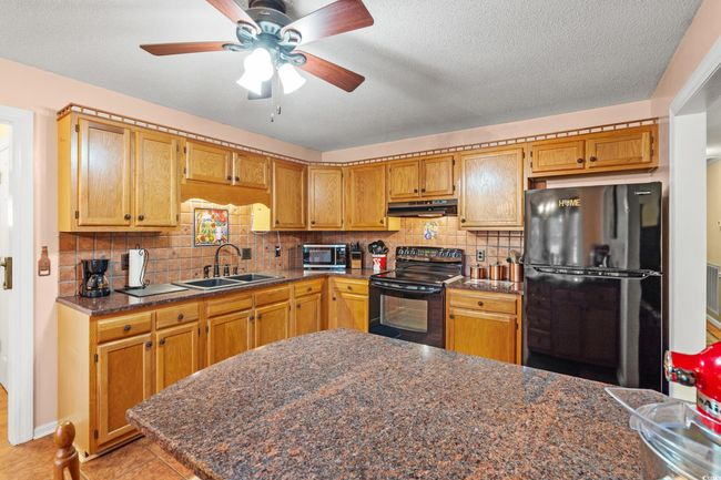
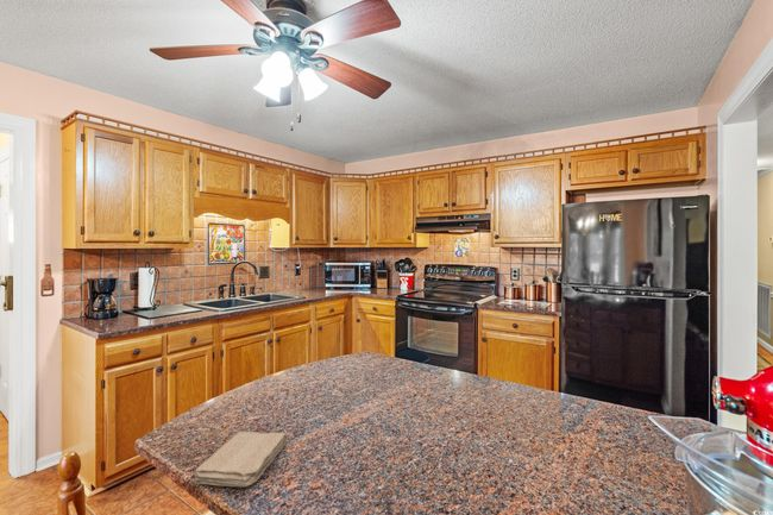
+ washcloth (244, 454)
